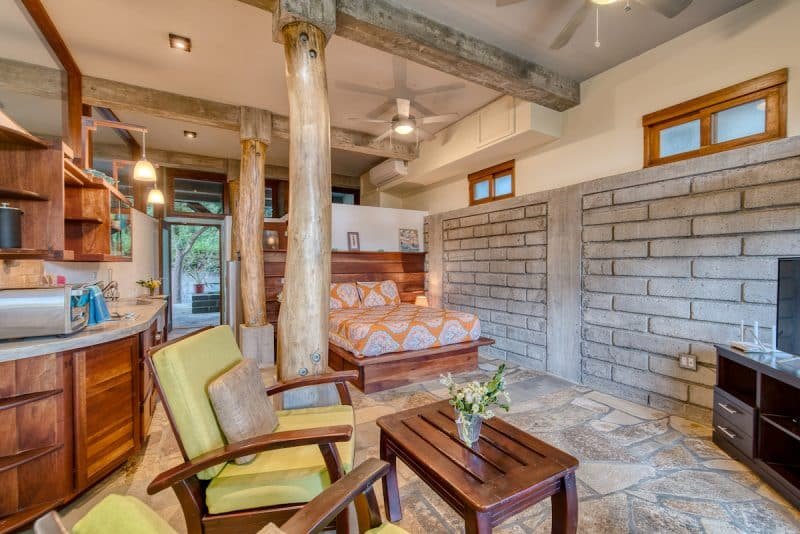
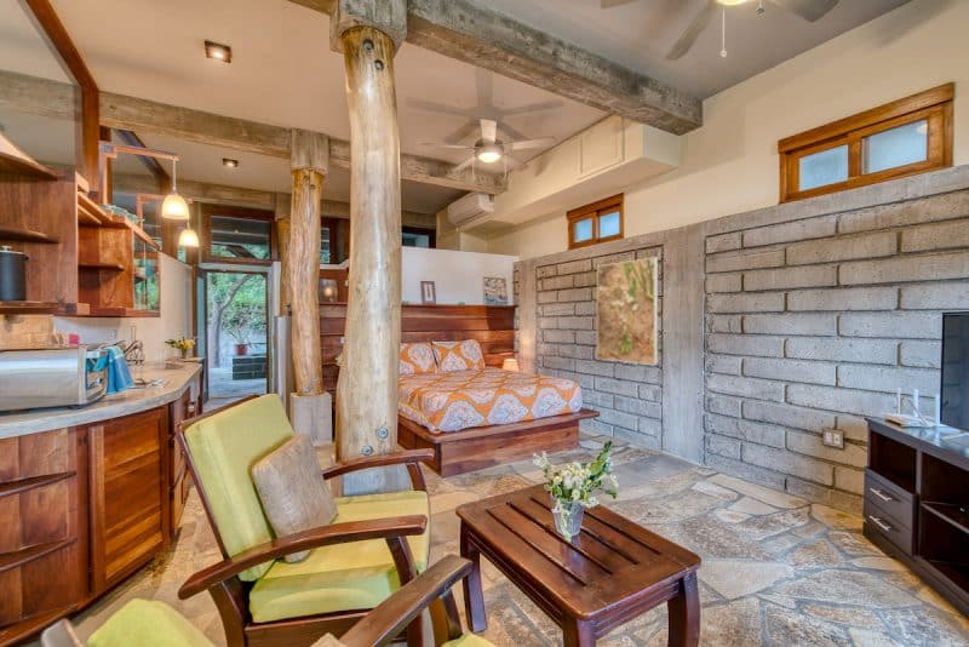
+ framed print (625, 311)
